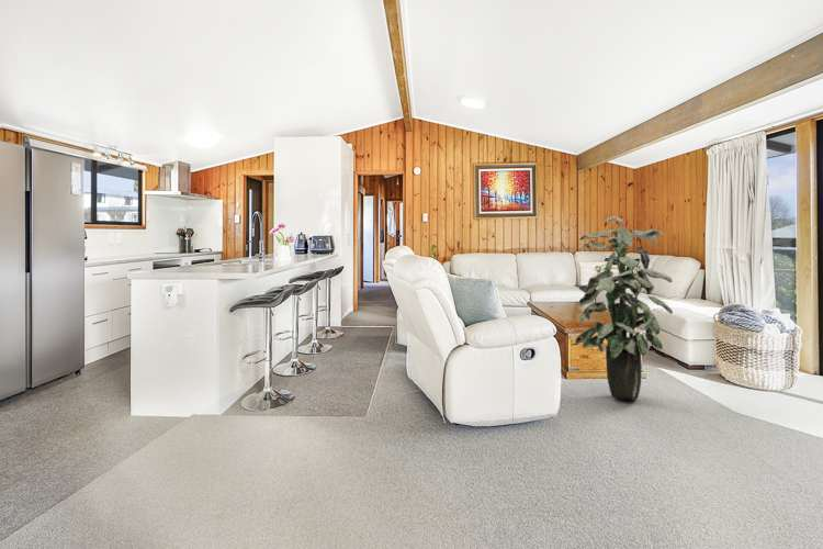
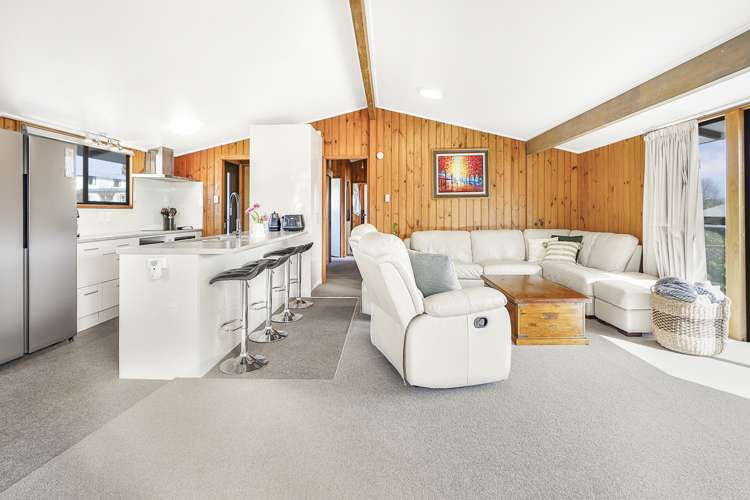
- indoor plant (618, 306)
